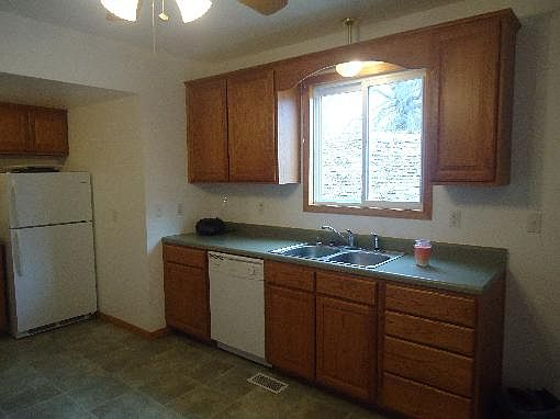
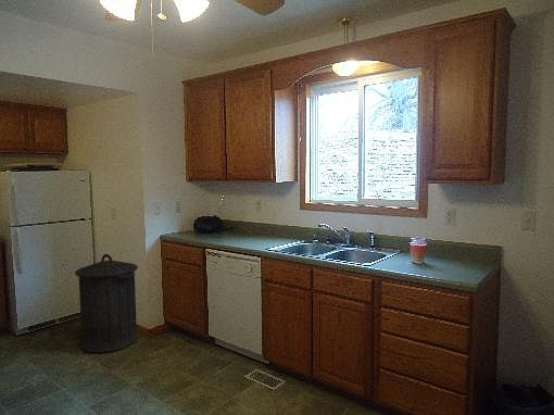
+ trash can (108, 298)
